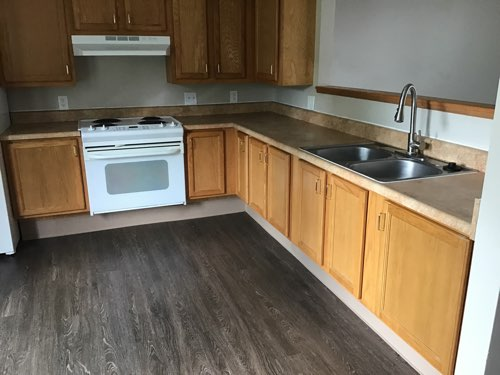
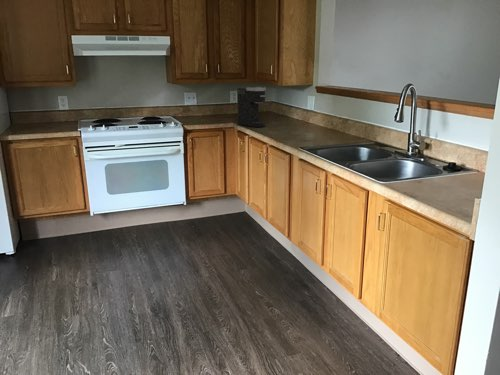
+ coffee maker (251, 106)
